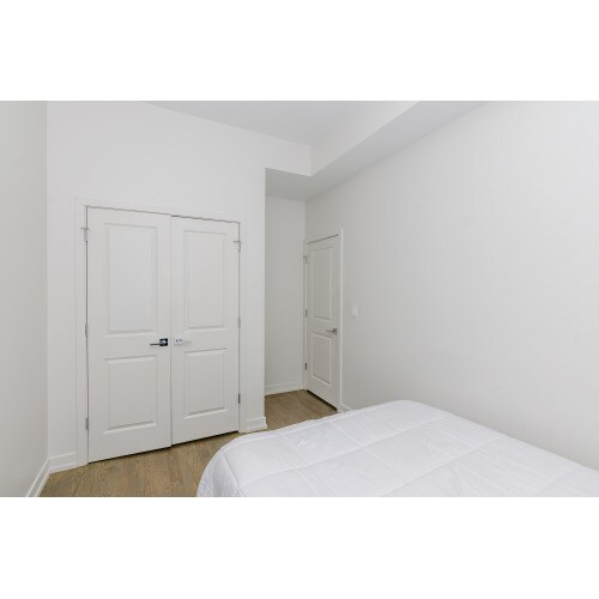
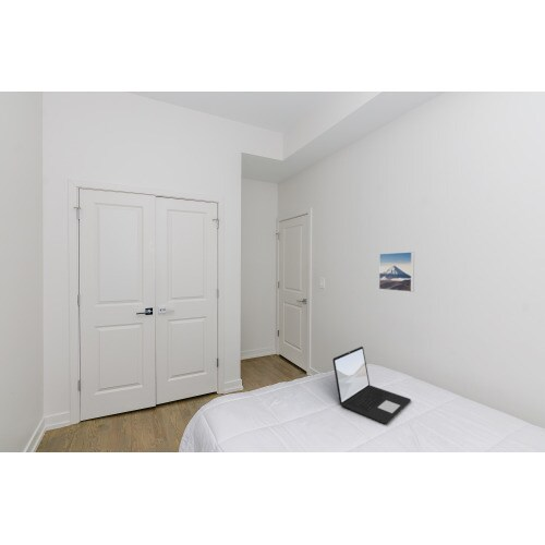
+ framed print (395, 271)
+ laptop (368, 380)
